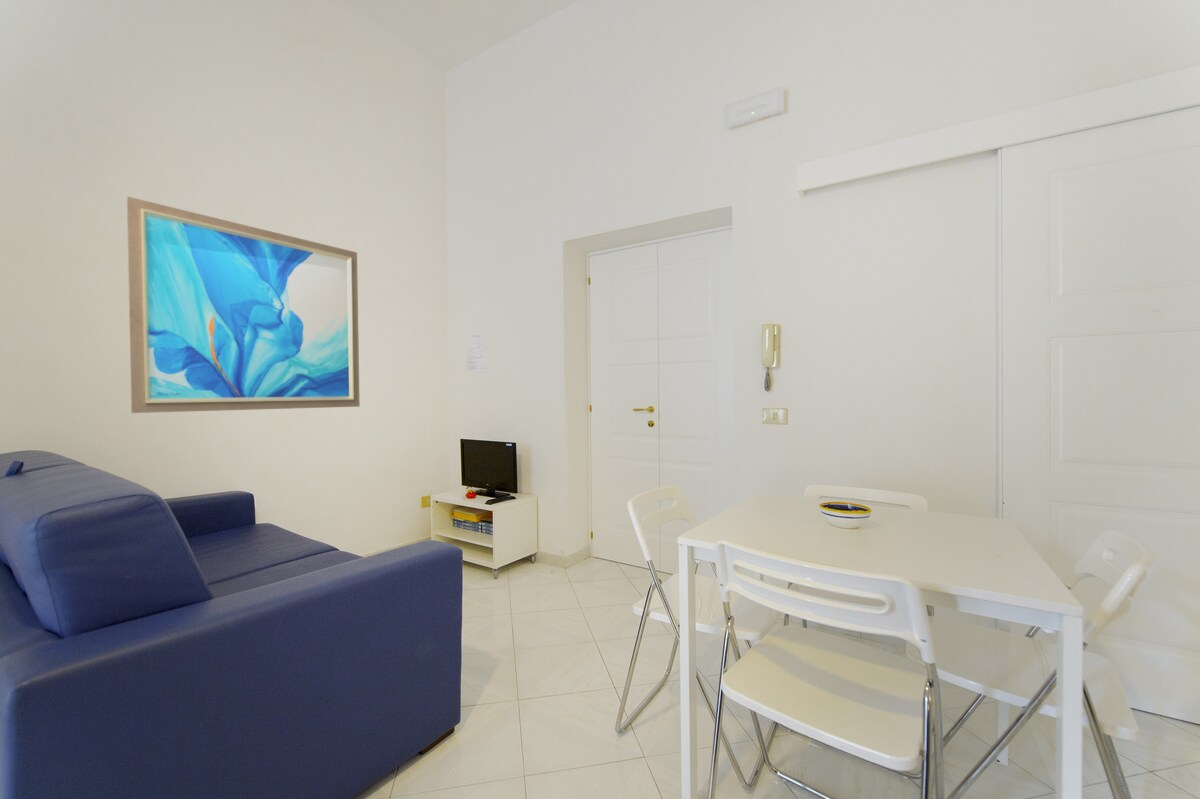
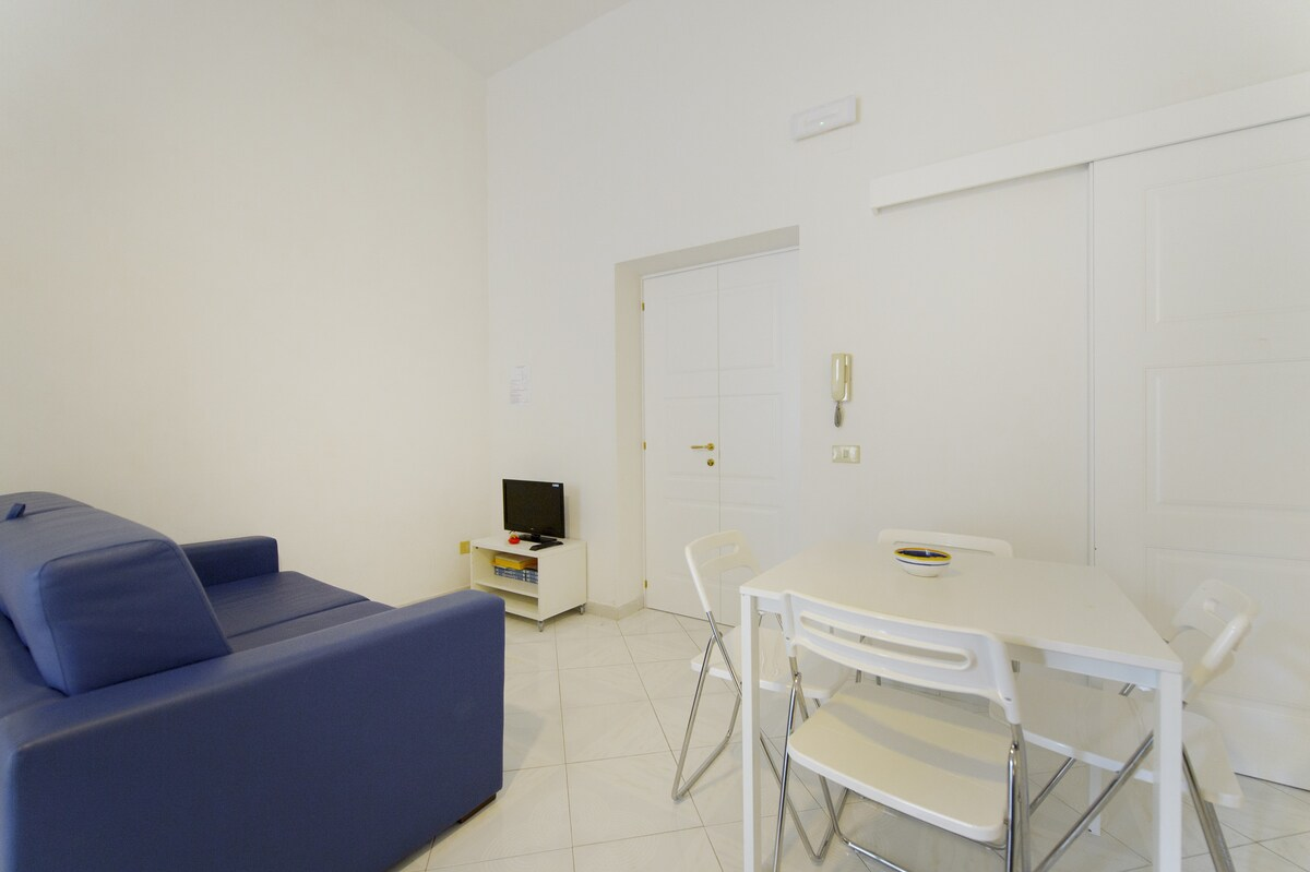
- wall art (263, 319)
